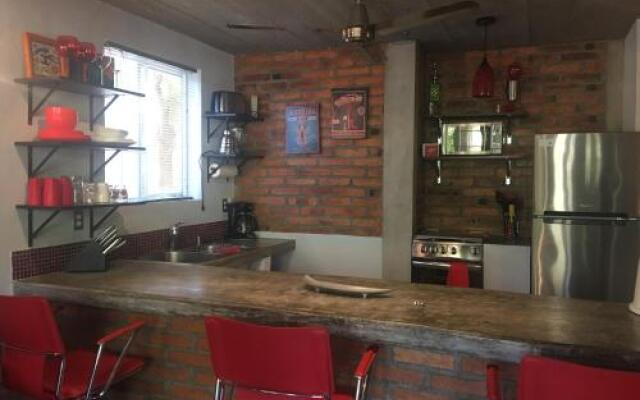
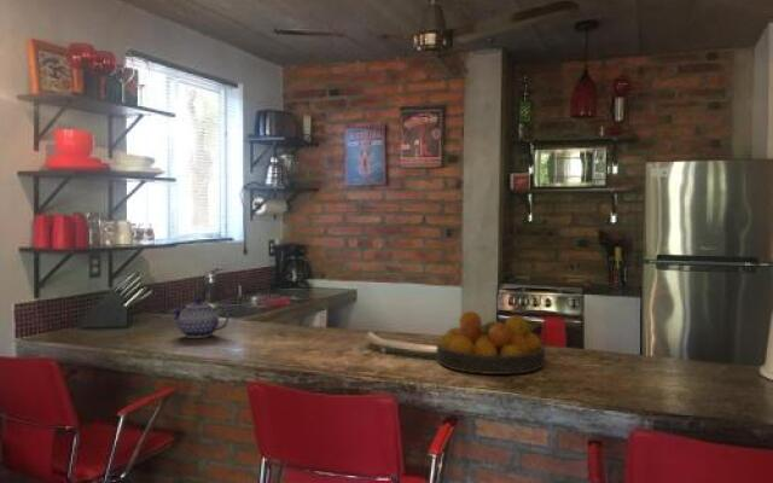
+ fruit bowl (489, 338)
+ teapot (198, 316)
